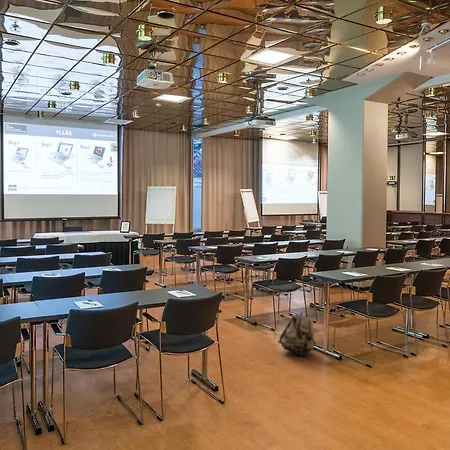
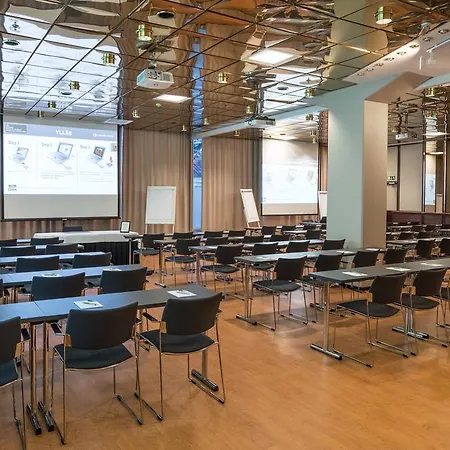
- backpack (296, 332)
